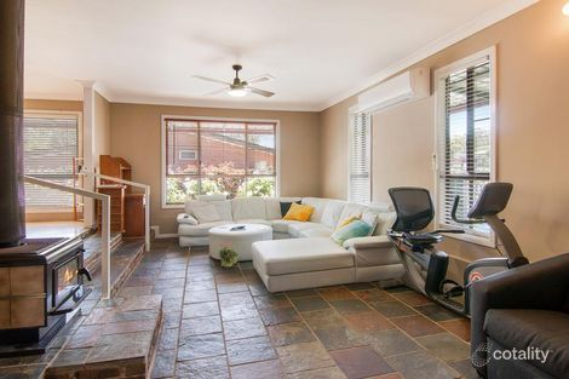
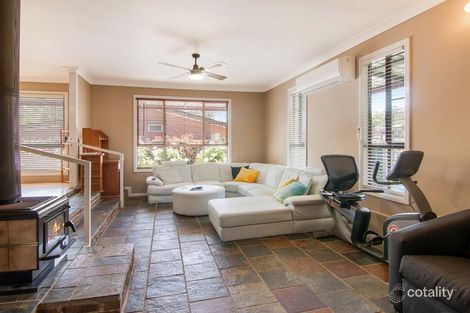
- potted plant (229, 254)
